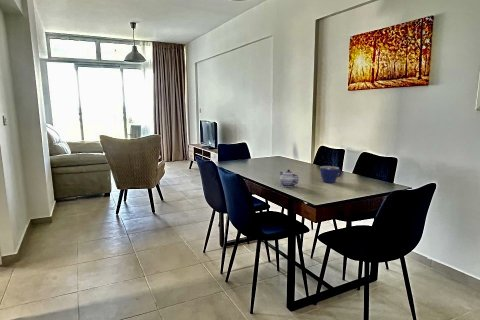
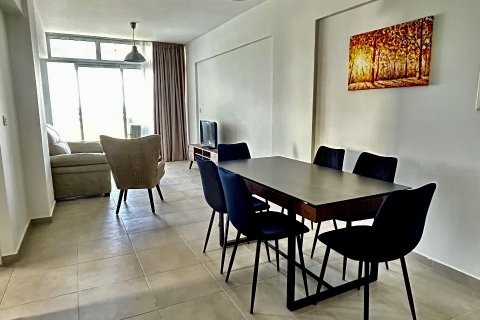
- cup (331, 174)
- teapot (288, 177)
